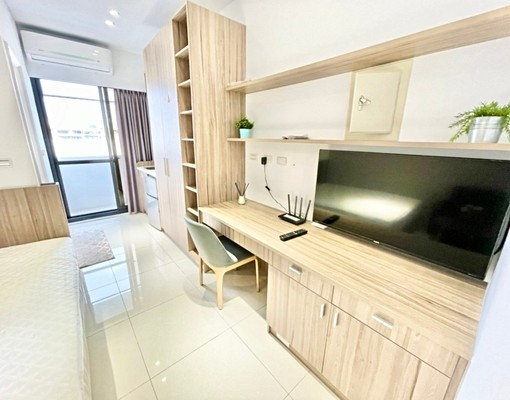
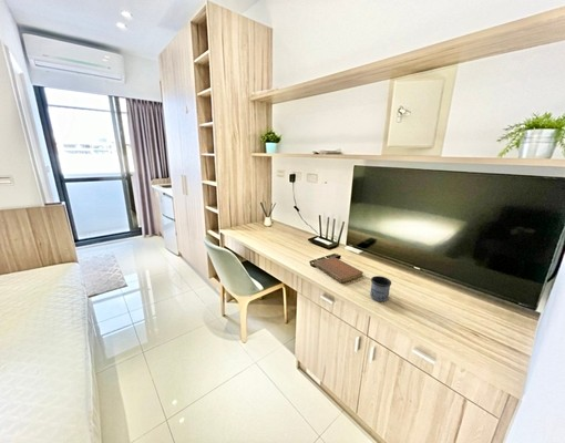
+ notebook (337, 268)
+ mug (381, 288)
